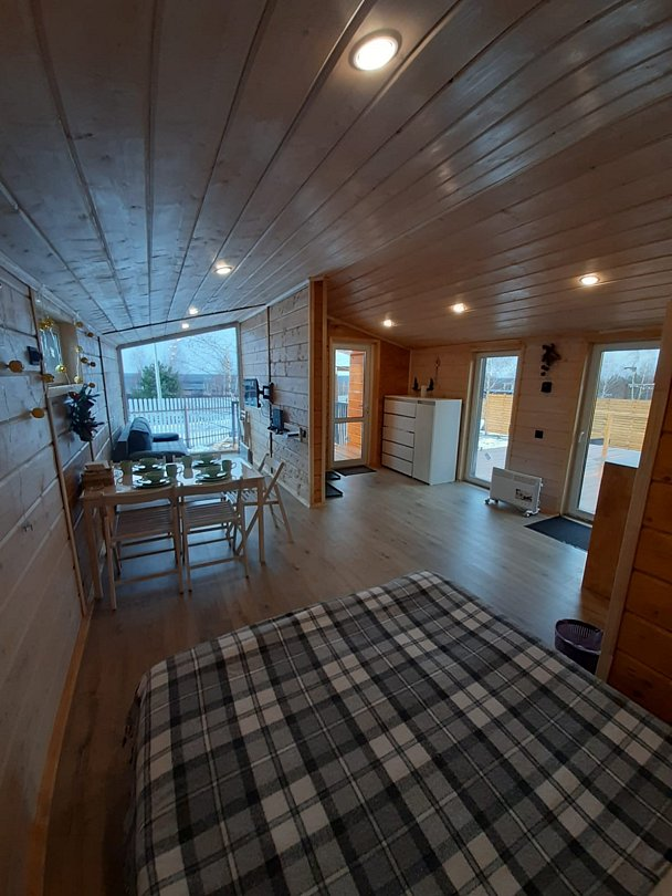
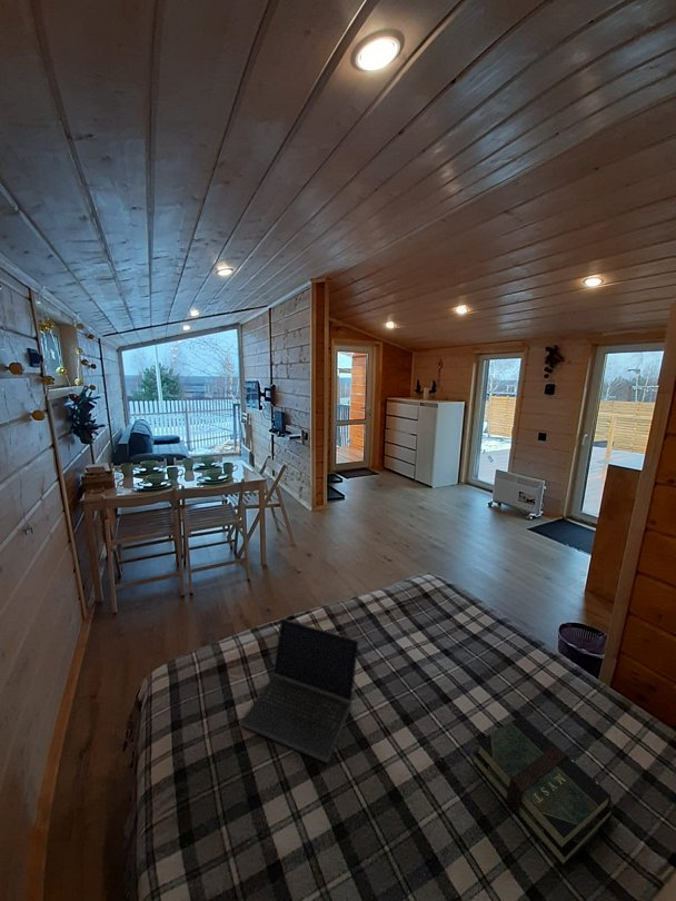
+ laptop computer (301, 681)
+ book (538, 776)
